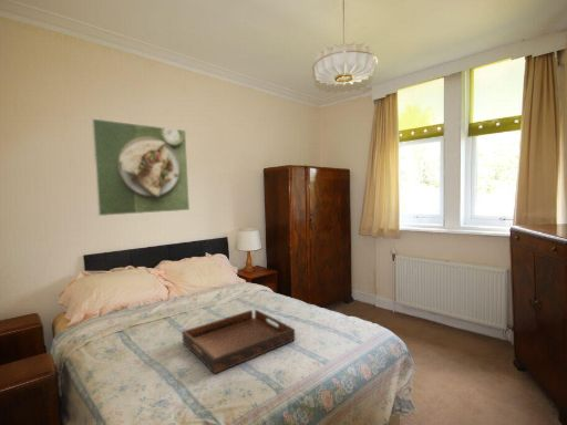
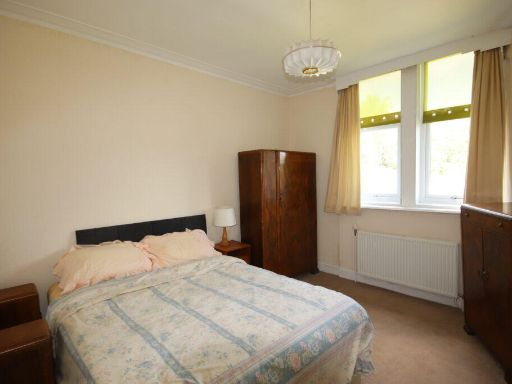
- serving tray (238, 335)
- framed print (145, 169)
